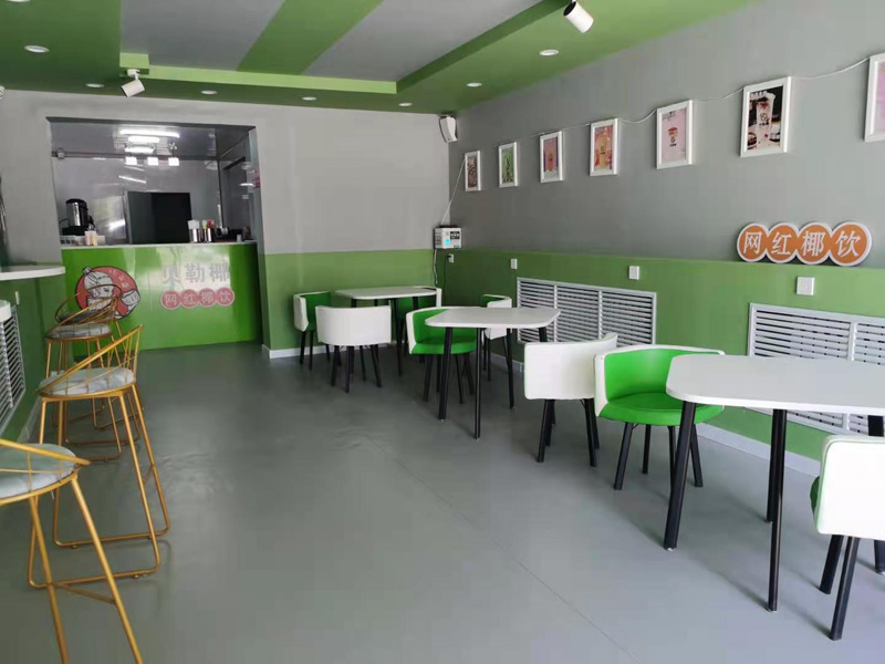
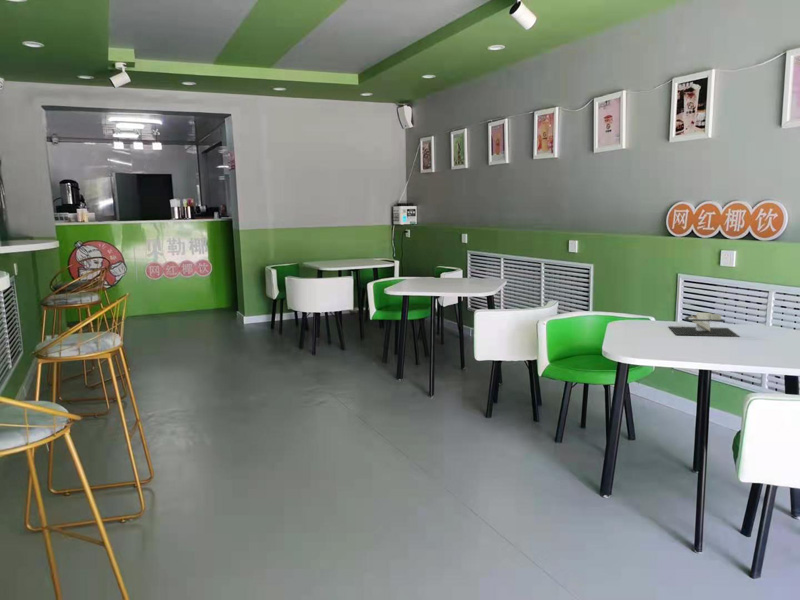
+ napkin holder (702, 322)
